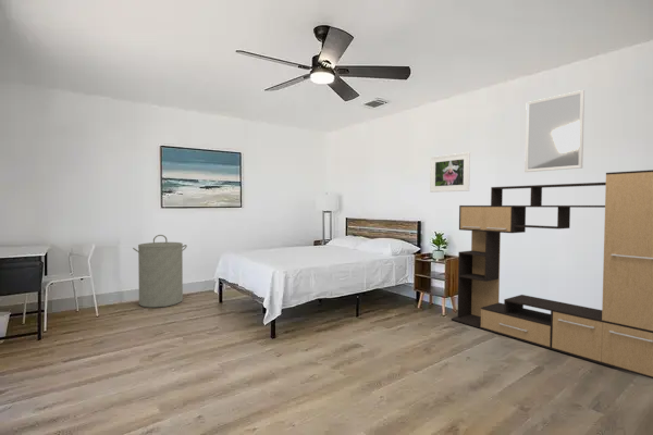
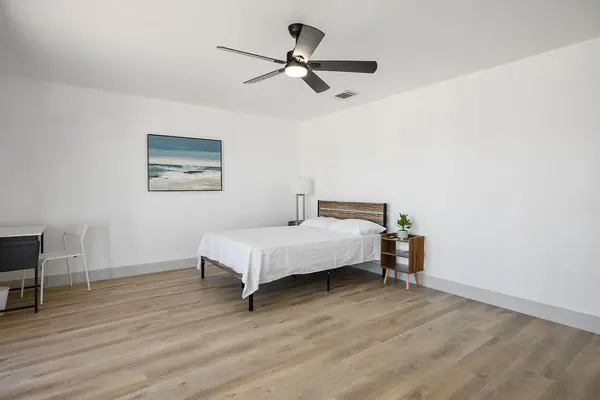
- home mirror (553, 133)
- media console (544, 227)
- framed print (448, 173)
- laundry hamper (161, 268)
